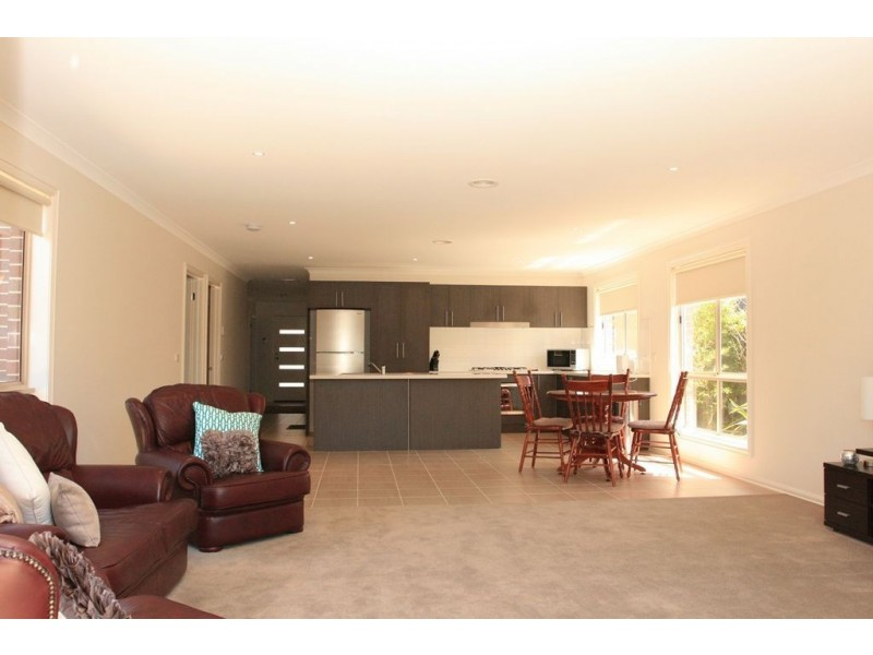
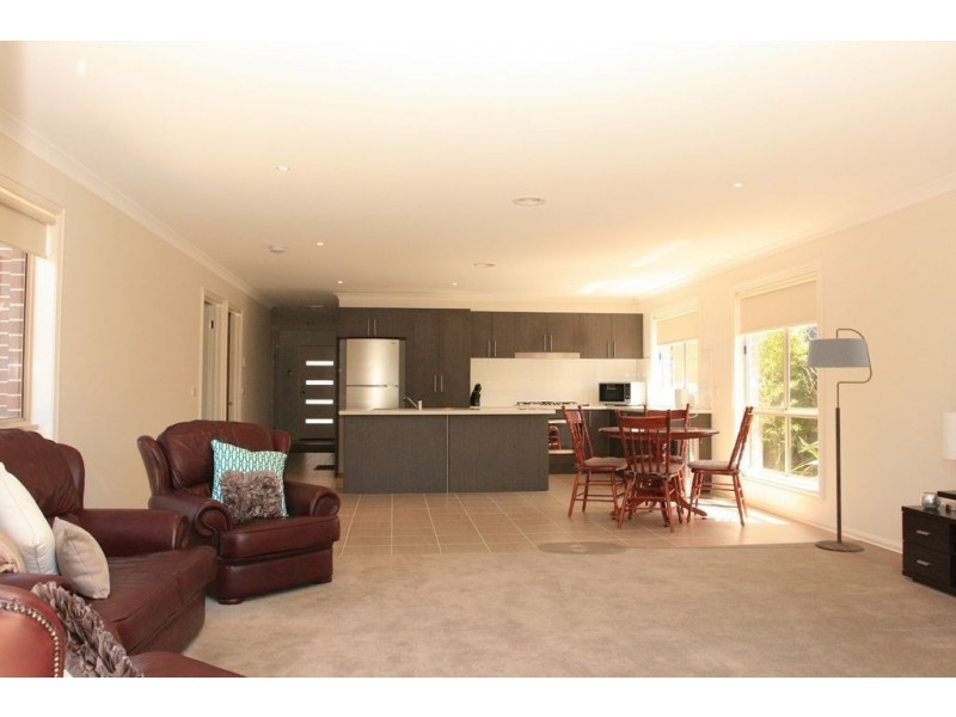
+ floor lamp (839, 436)
